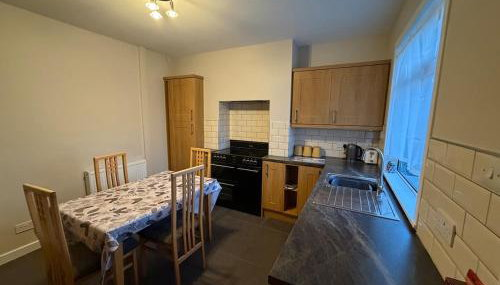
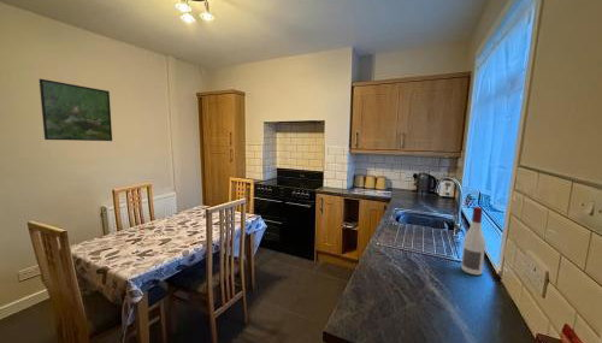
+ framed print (79, 113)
+ alcohol (474, 239)
